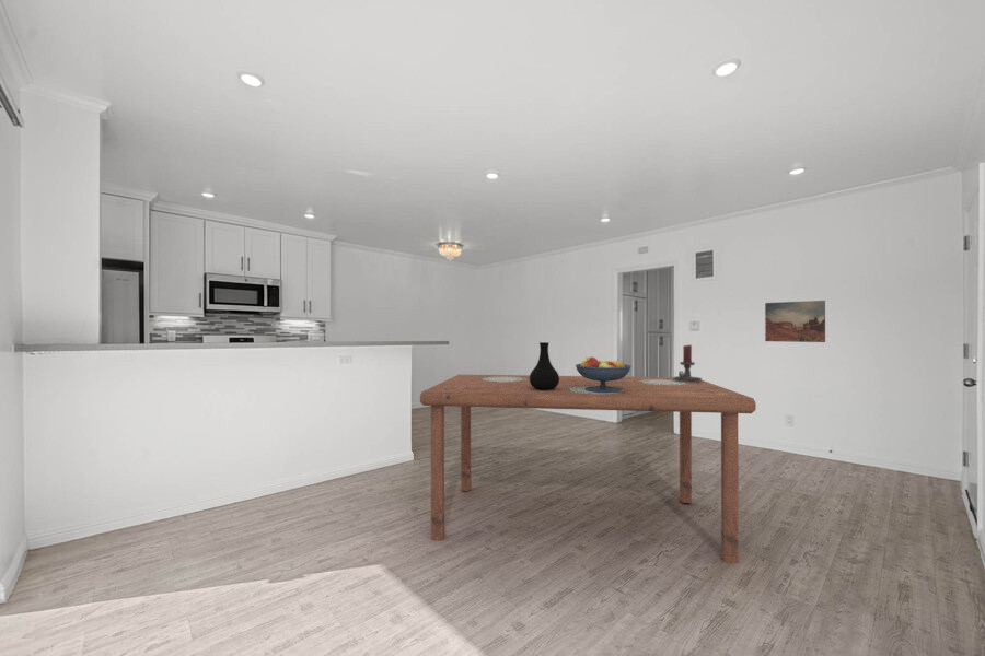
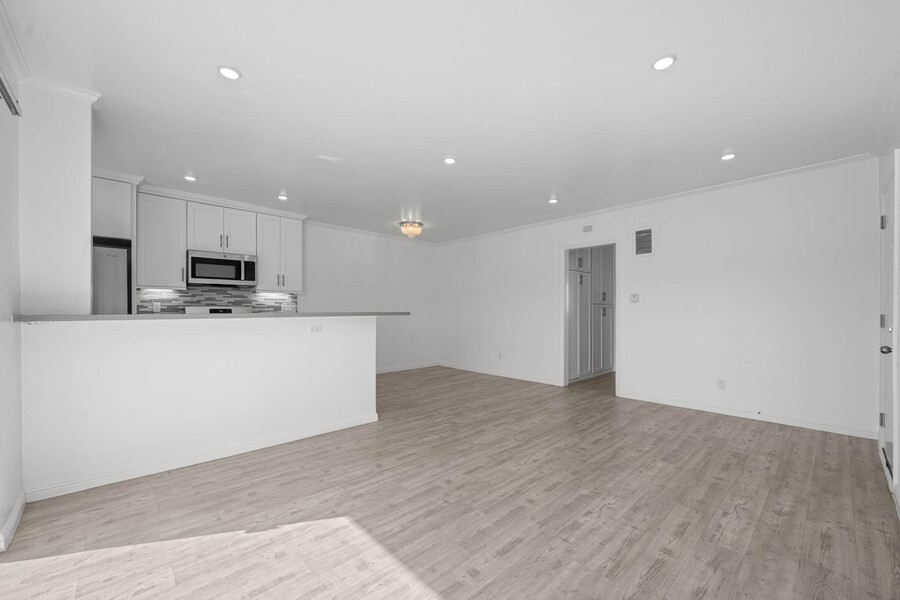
- vase (544, 365)
- fruit bowl (602, 373)
- wall art (793, 321)
- candle holder (685, 362)
- table (583, 409)
